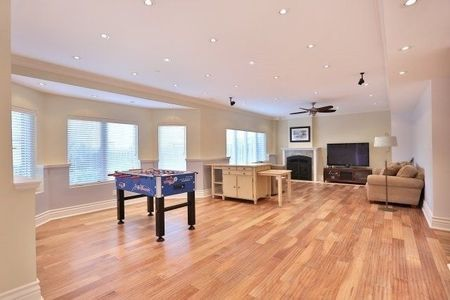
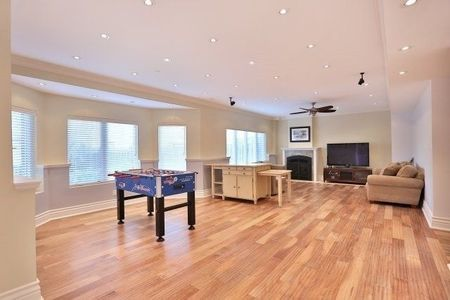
- floor lamp (386, 171)
